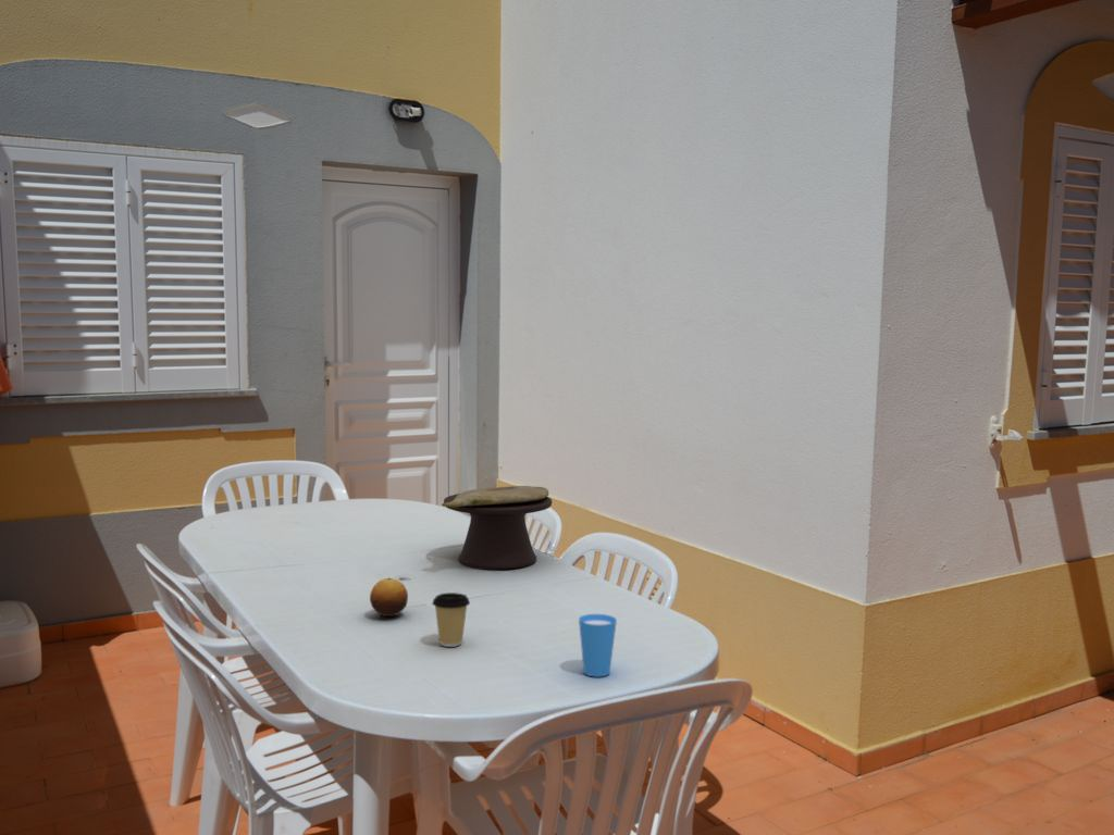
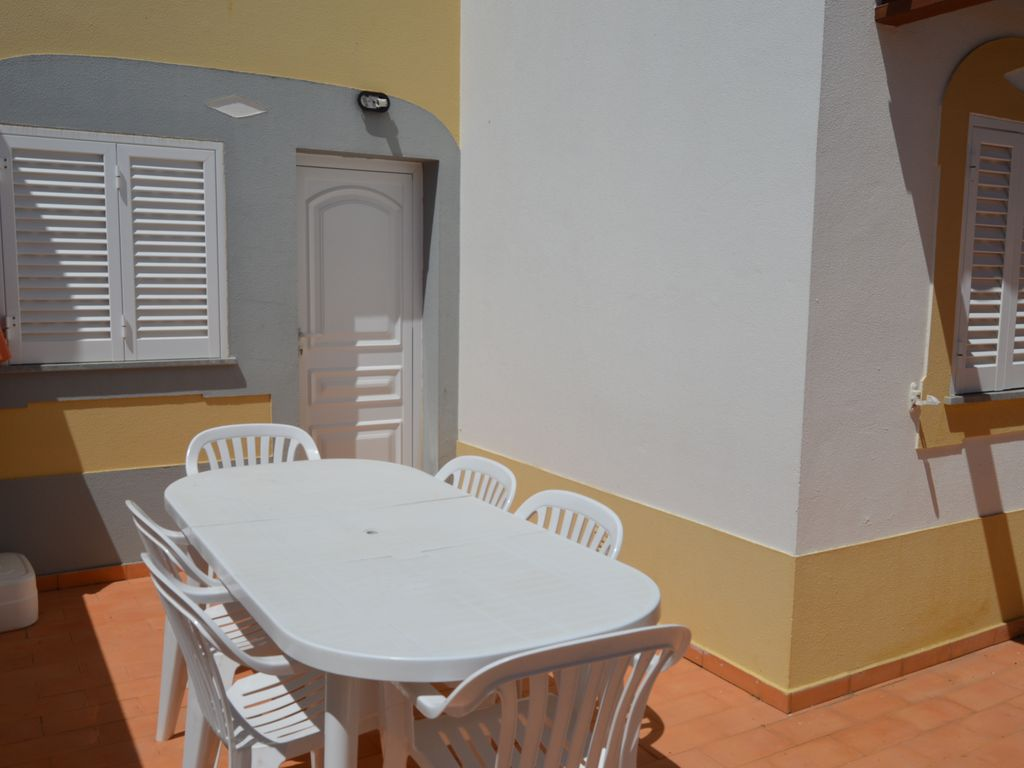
- fruit (388, 597)
- cup (596, 646)
- coffee cup (450, 619)
- decorative bowl (492, 525)
